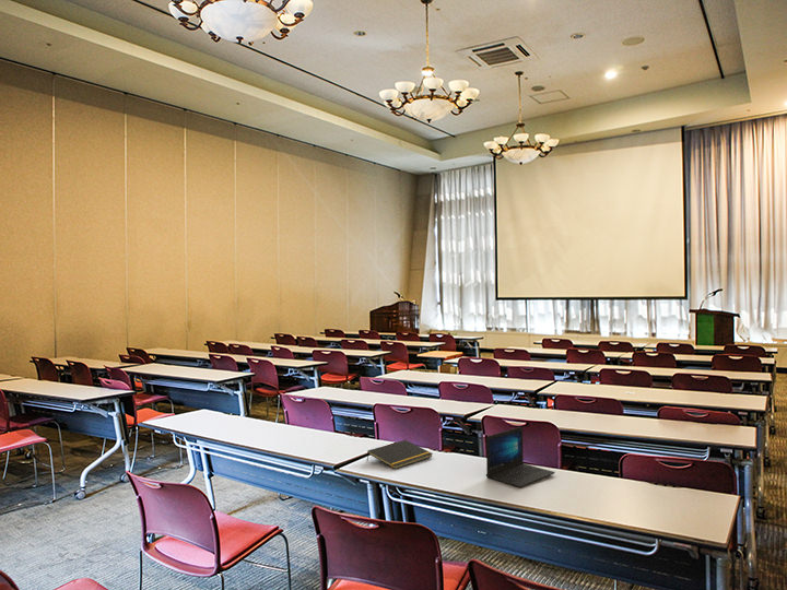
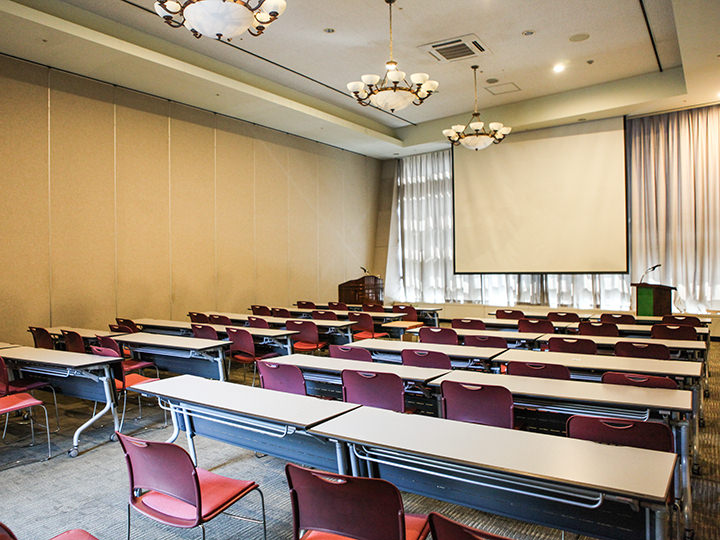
- laptop (520, 455)
- notepad (400, 453)
